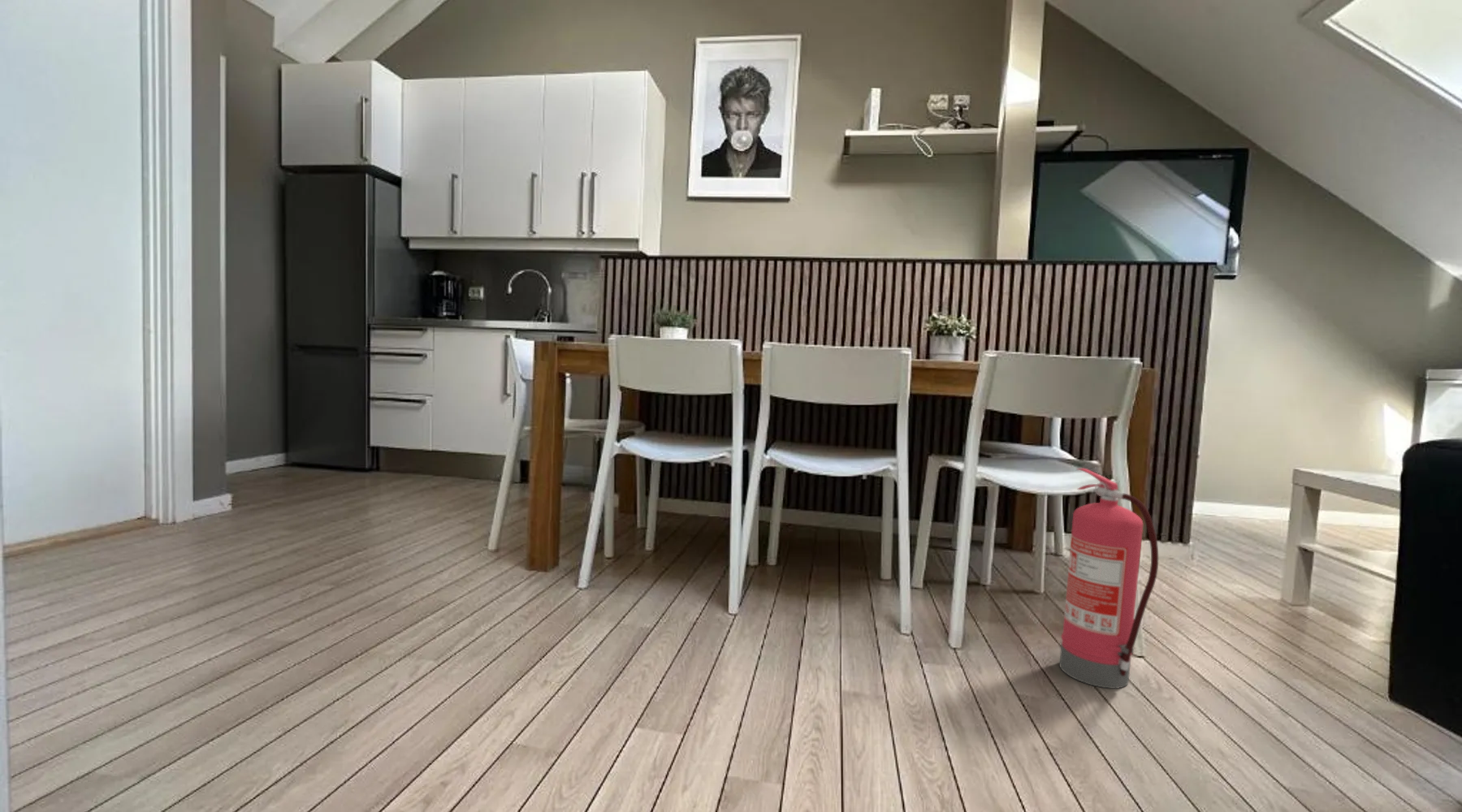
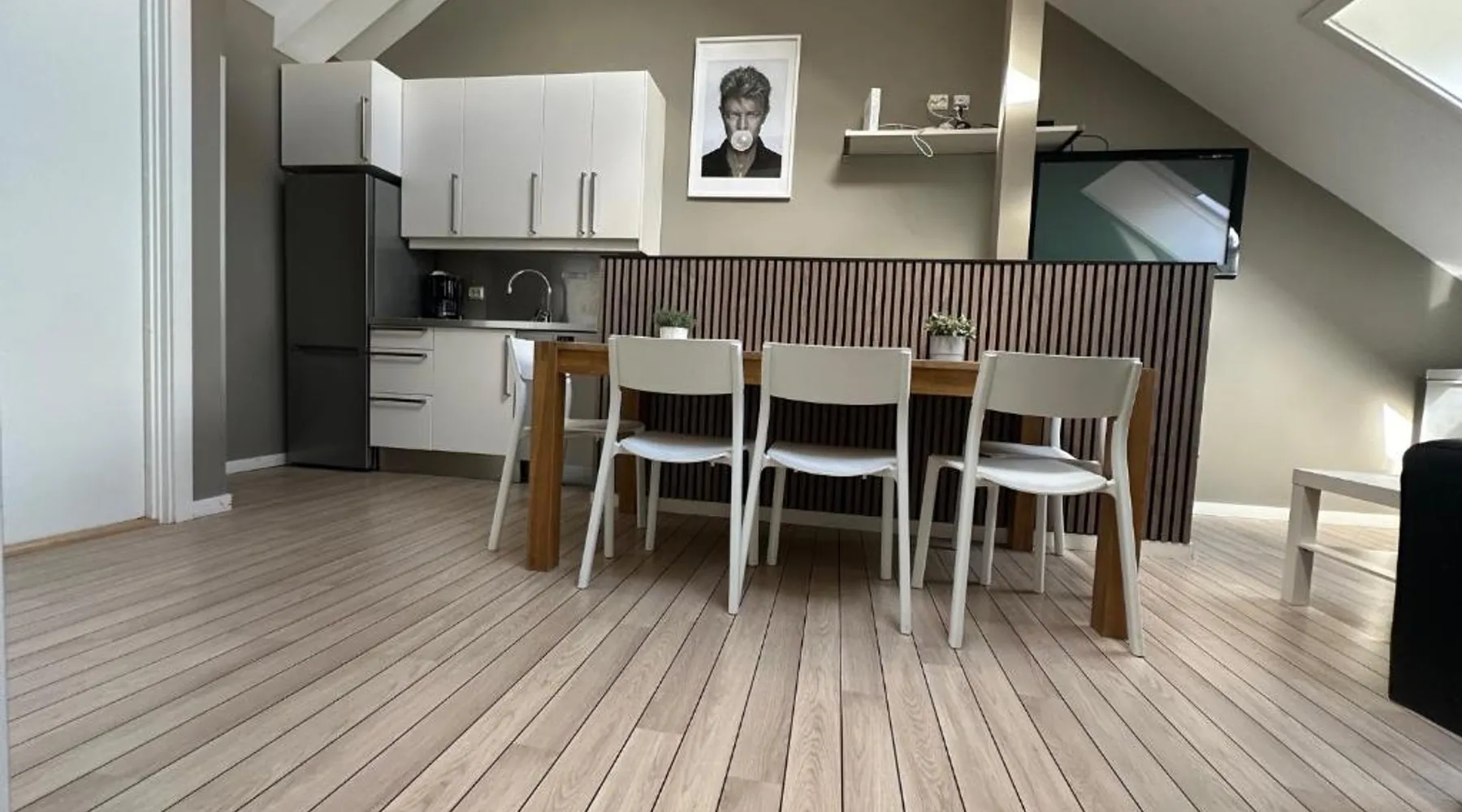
- fire extinguisher (1109, 577)
